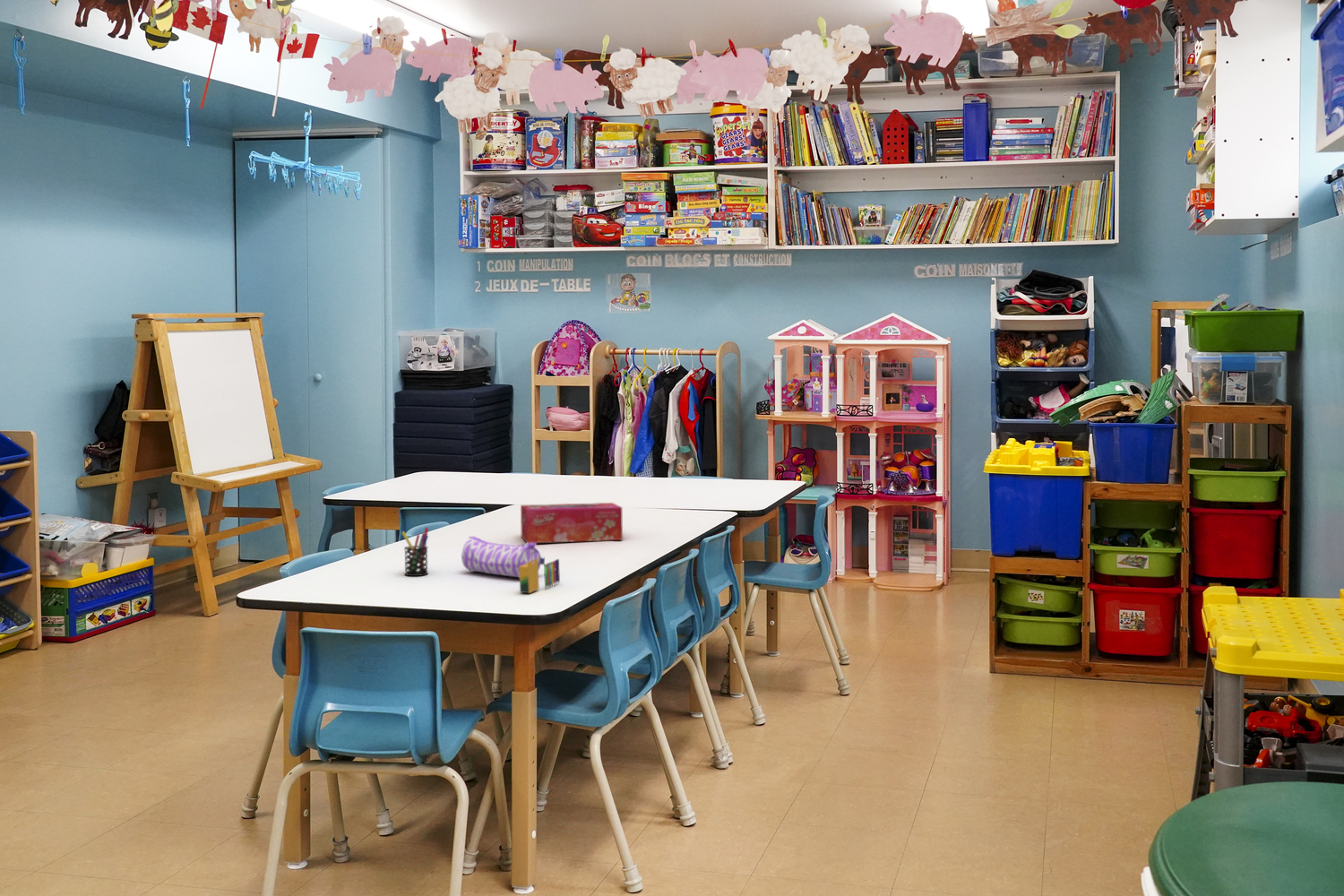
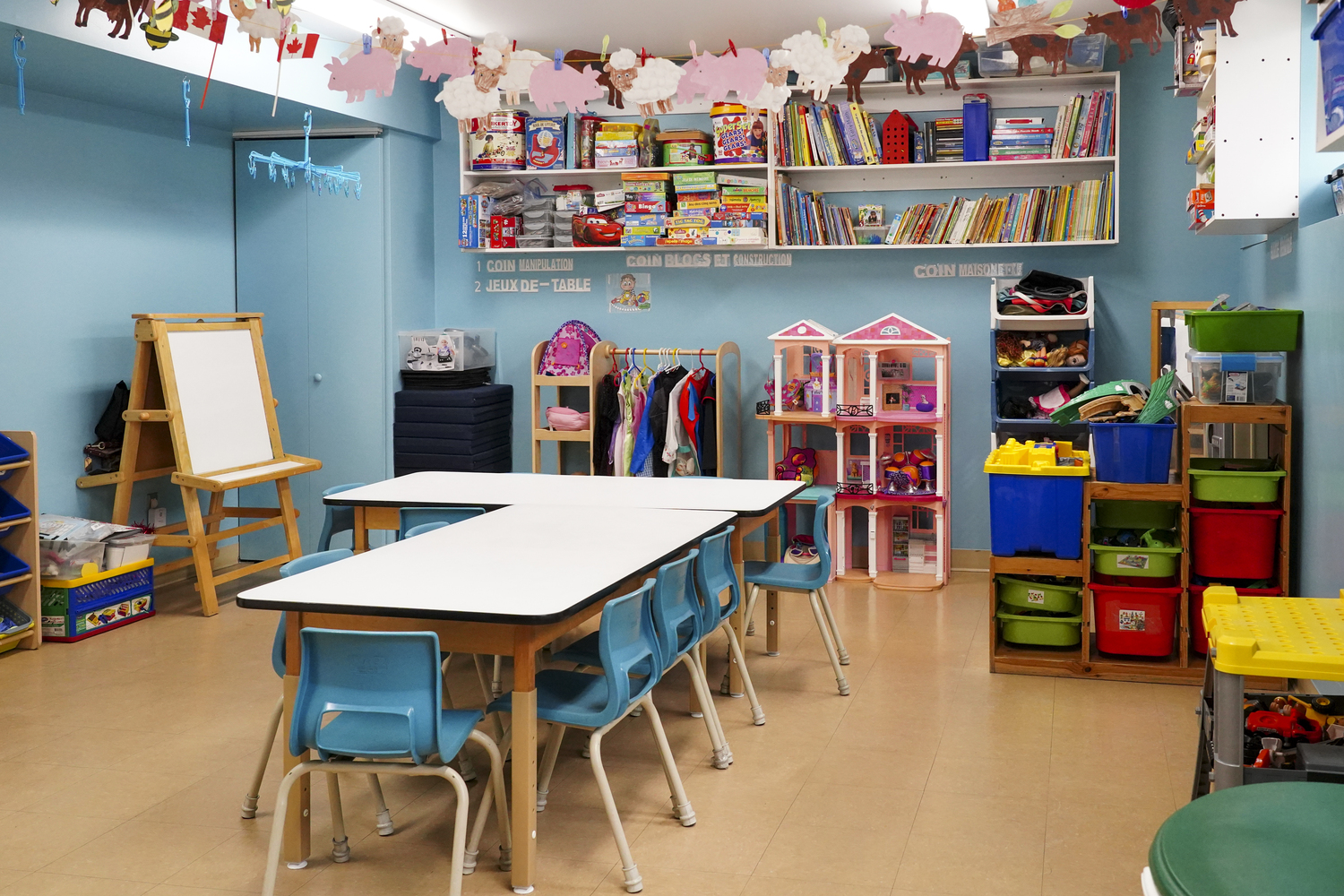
- pen holder (418, 550)
- crayon (538, 573)
- tissue box (571, 522)
- pencil case (501, 556)
